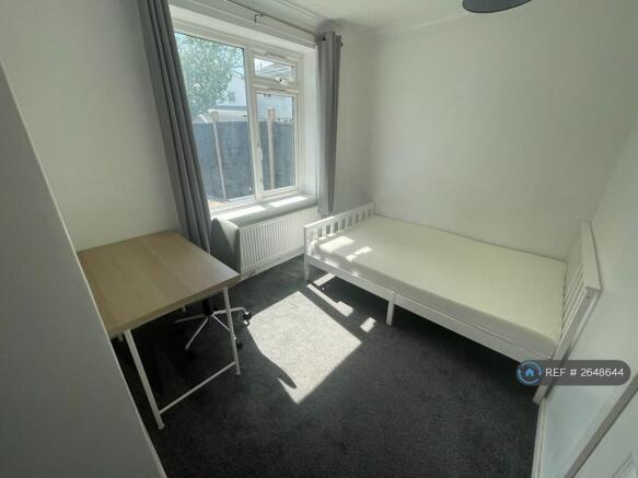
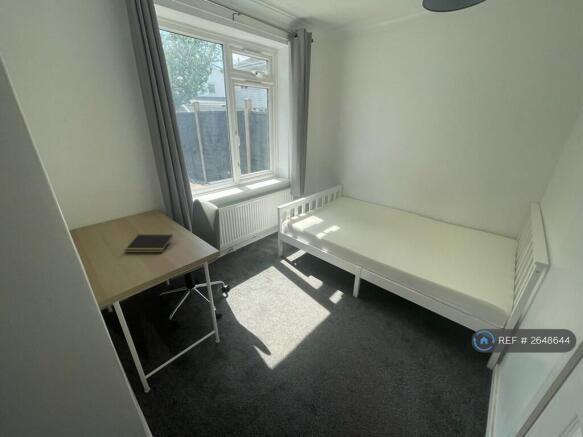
+ notepad (149, 243)
